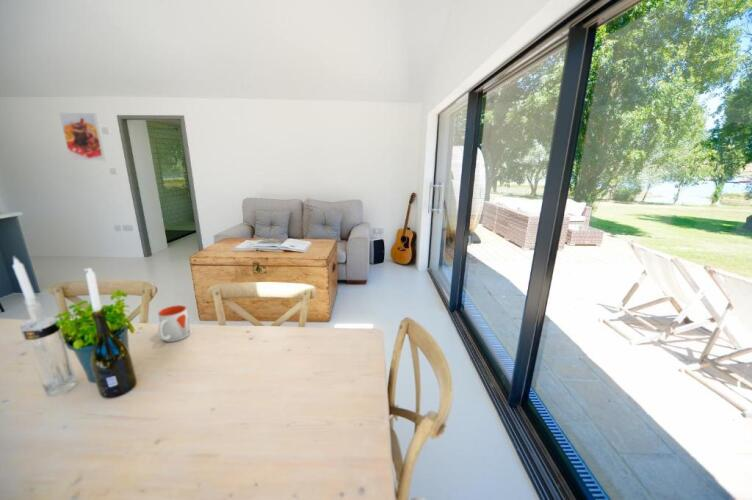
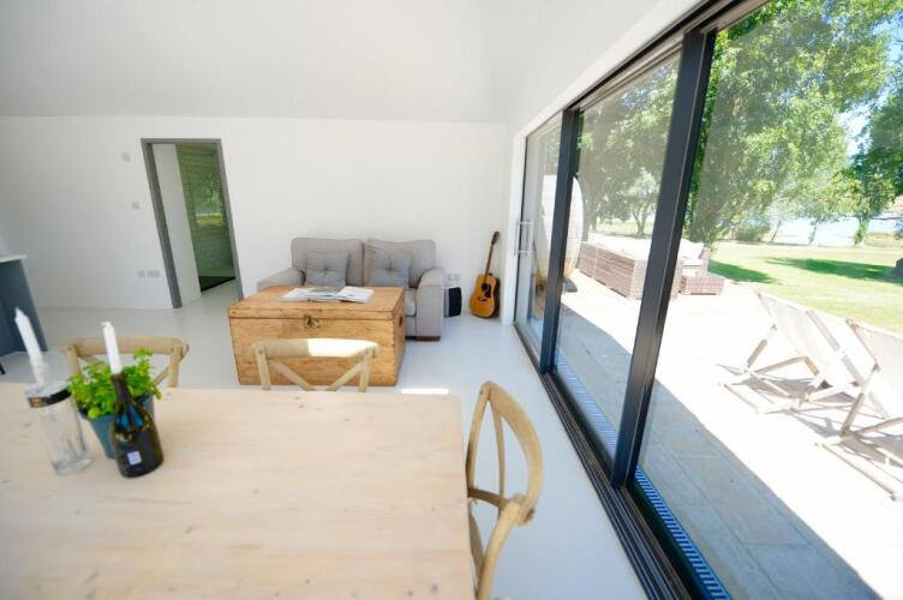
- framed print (82, 137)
- mug (171, 325)
